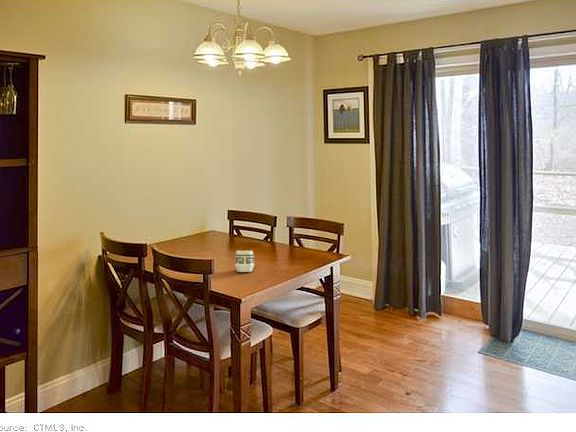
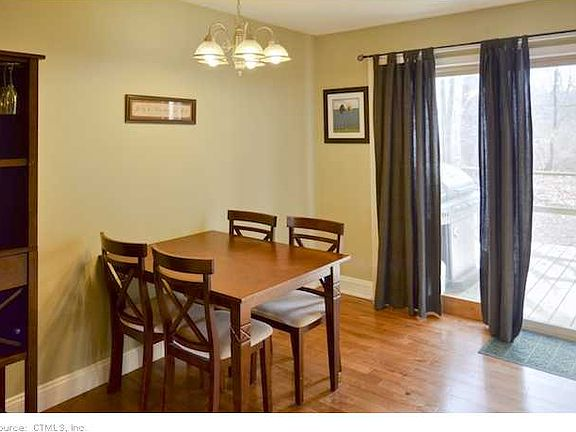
- cup (244, 261)
